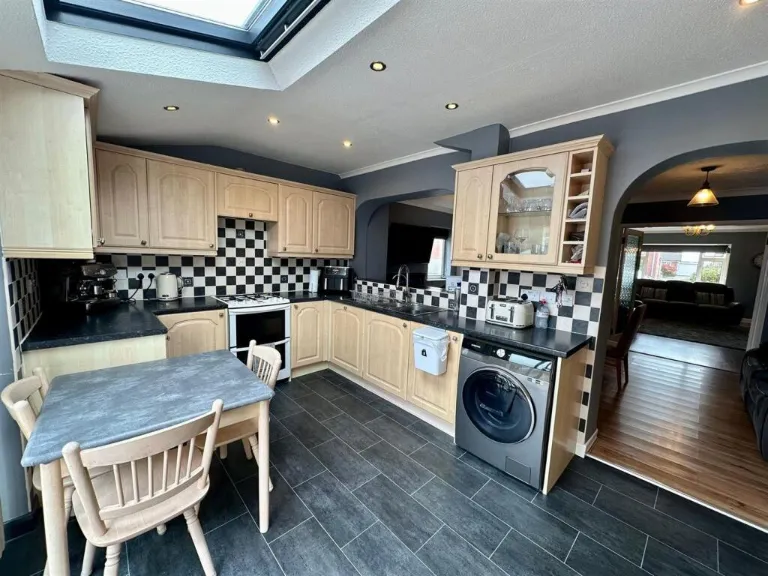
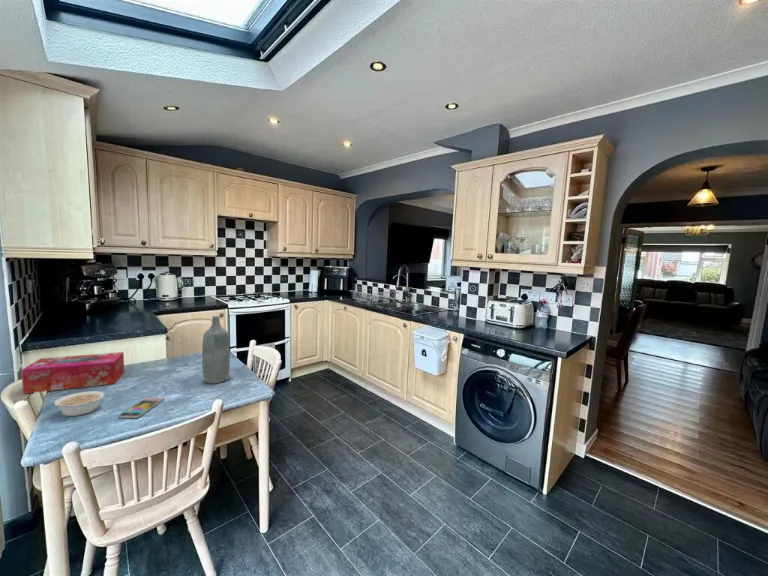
+ tissue box (77, 371)
+ legume (82, 403)
+ smartphone (142, 407)
+ bottle (216, 348)
